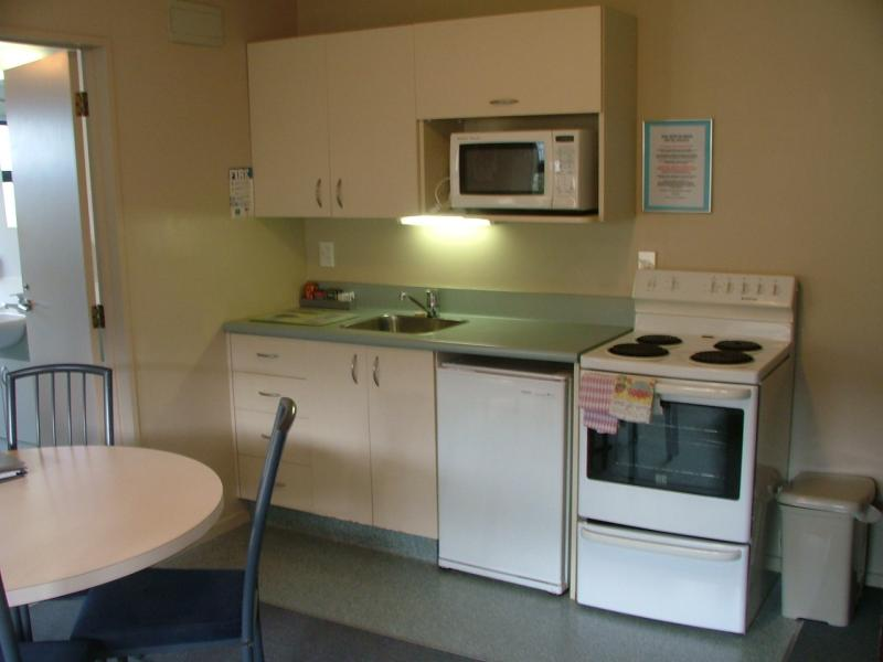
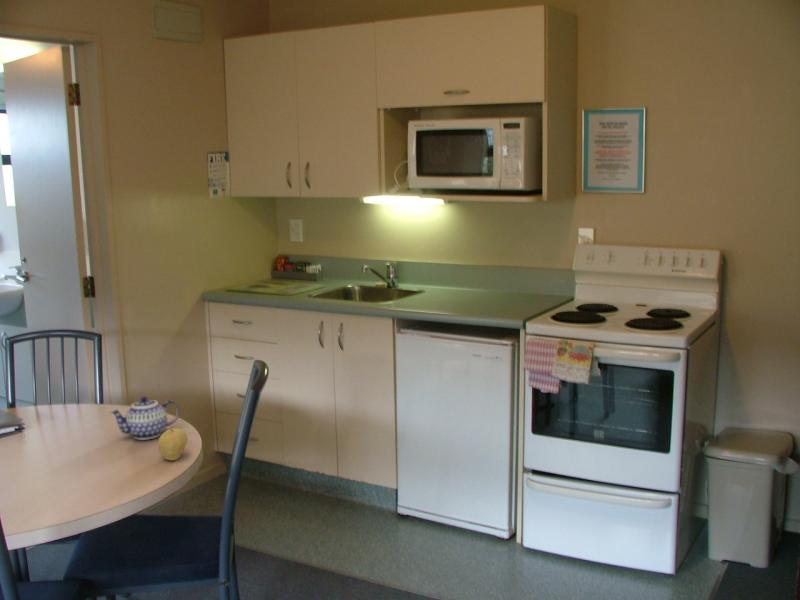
+ teapot (145, 416)
+ fruit (172, 441)
